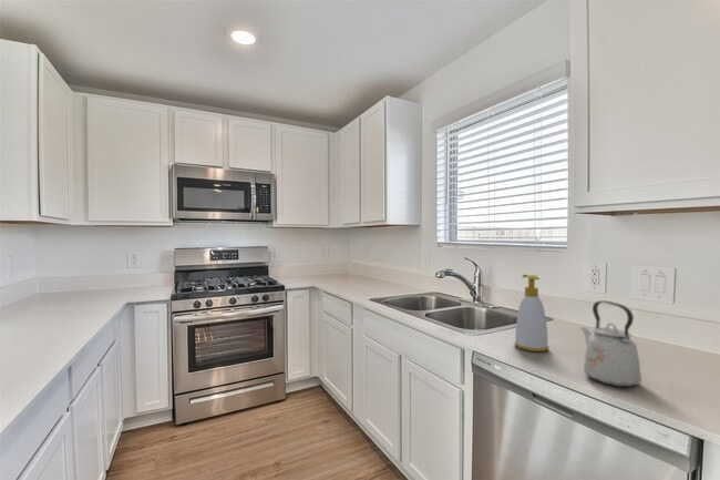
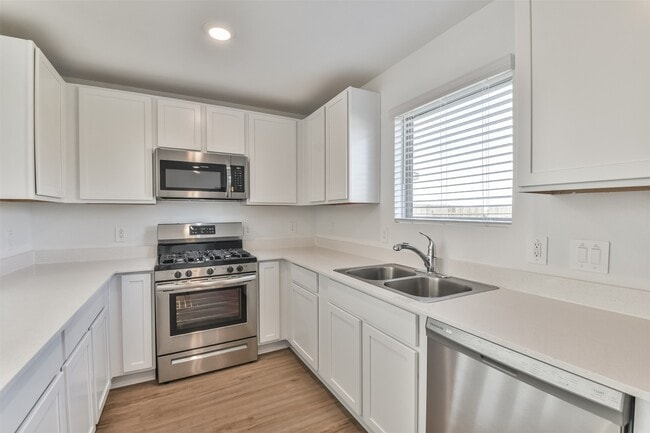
- kettle (604, 338)
- soap bottle (531, 310)
